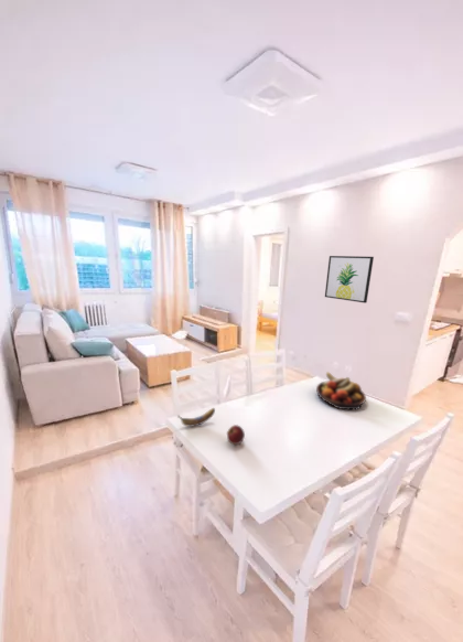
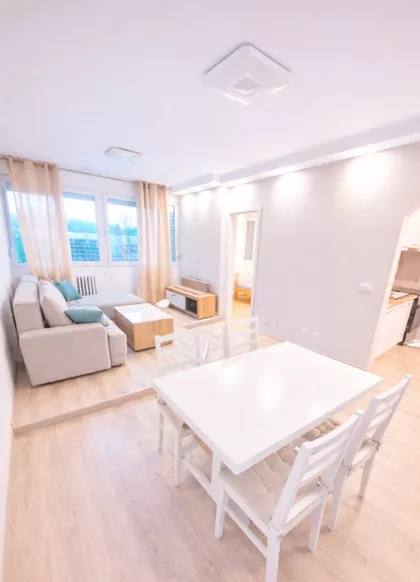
- apple (235, 435)
- banana (196, 417)
- fruit bowl (340, 389)
- wall art (347, 278)
